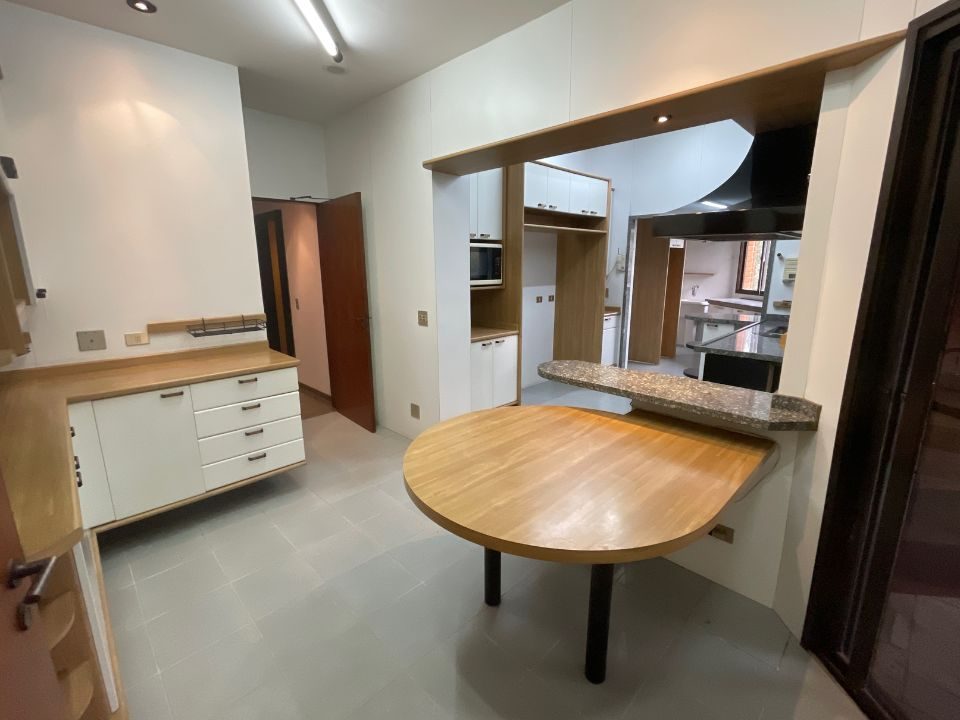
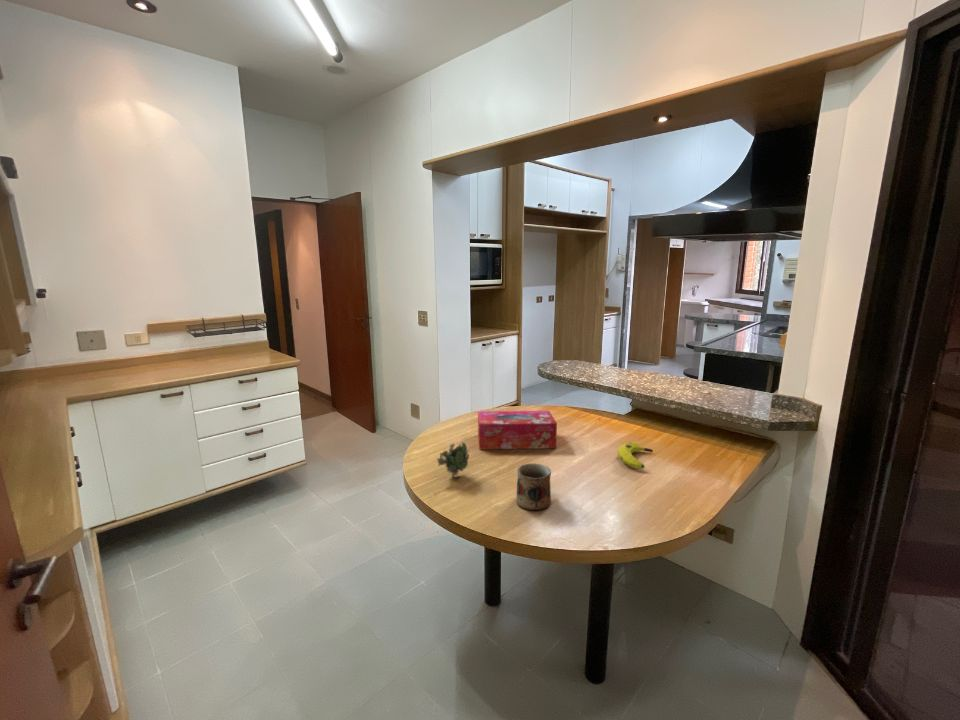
+ flower (456, 460)
+ tissue box (515, 429)
+ banana (638, 450)
+ mug (533, 484)
